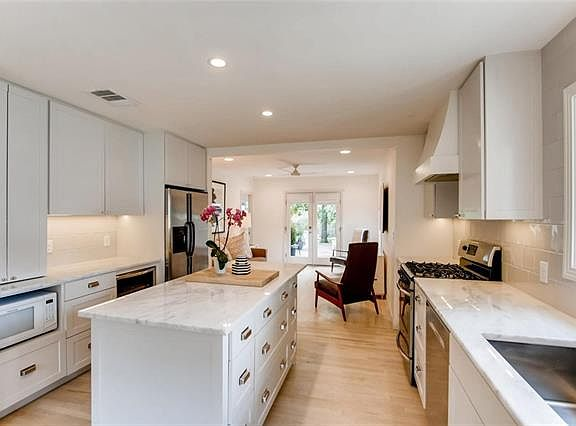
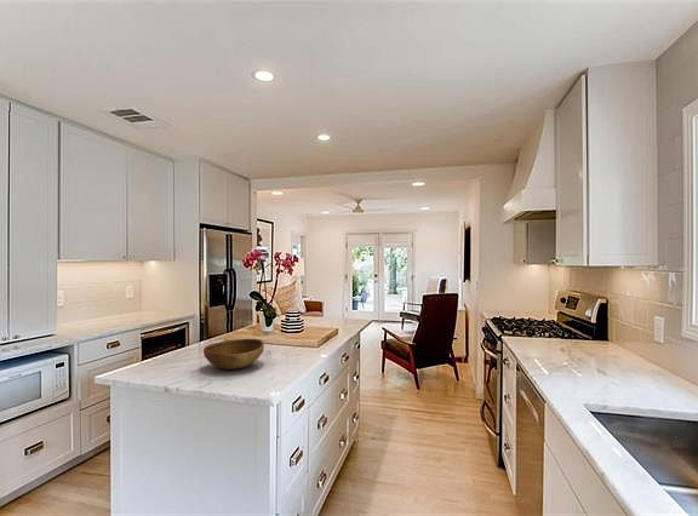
+ bowl (234, 355)
